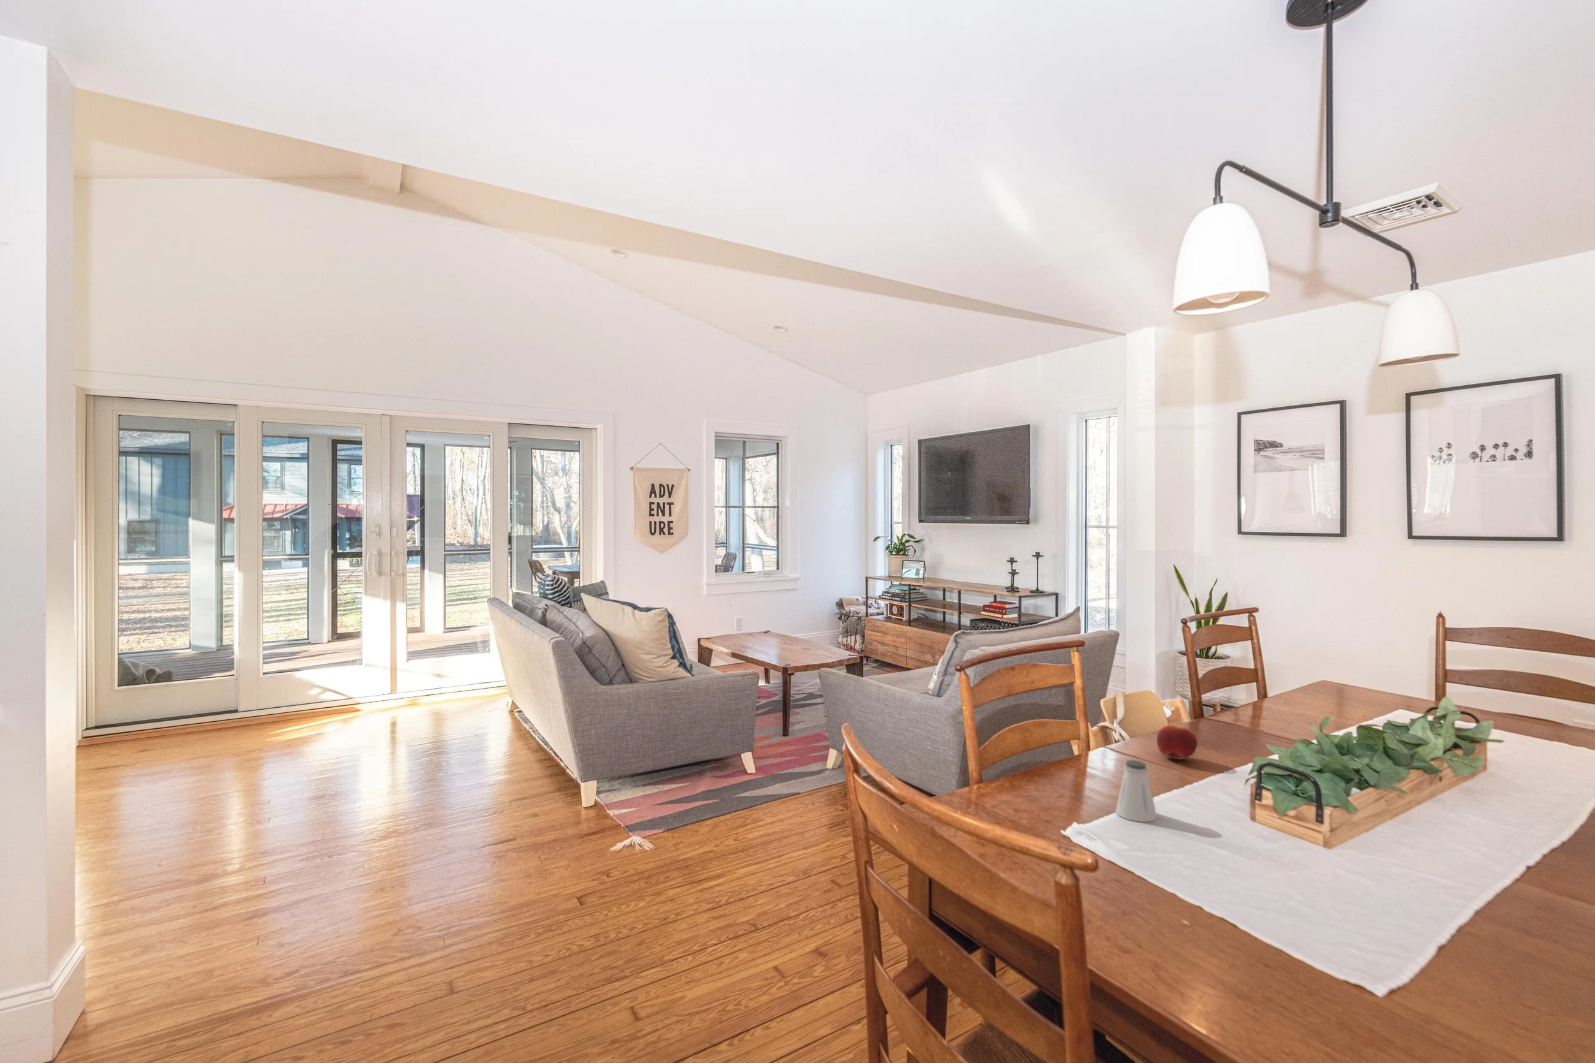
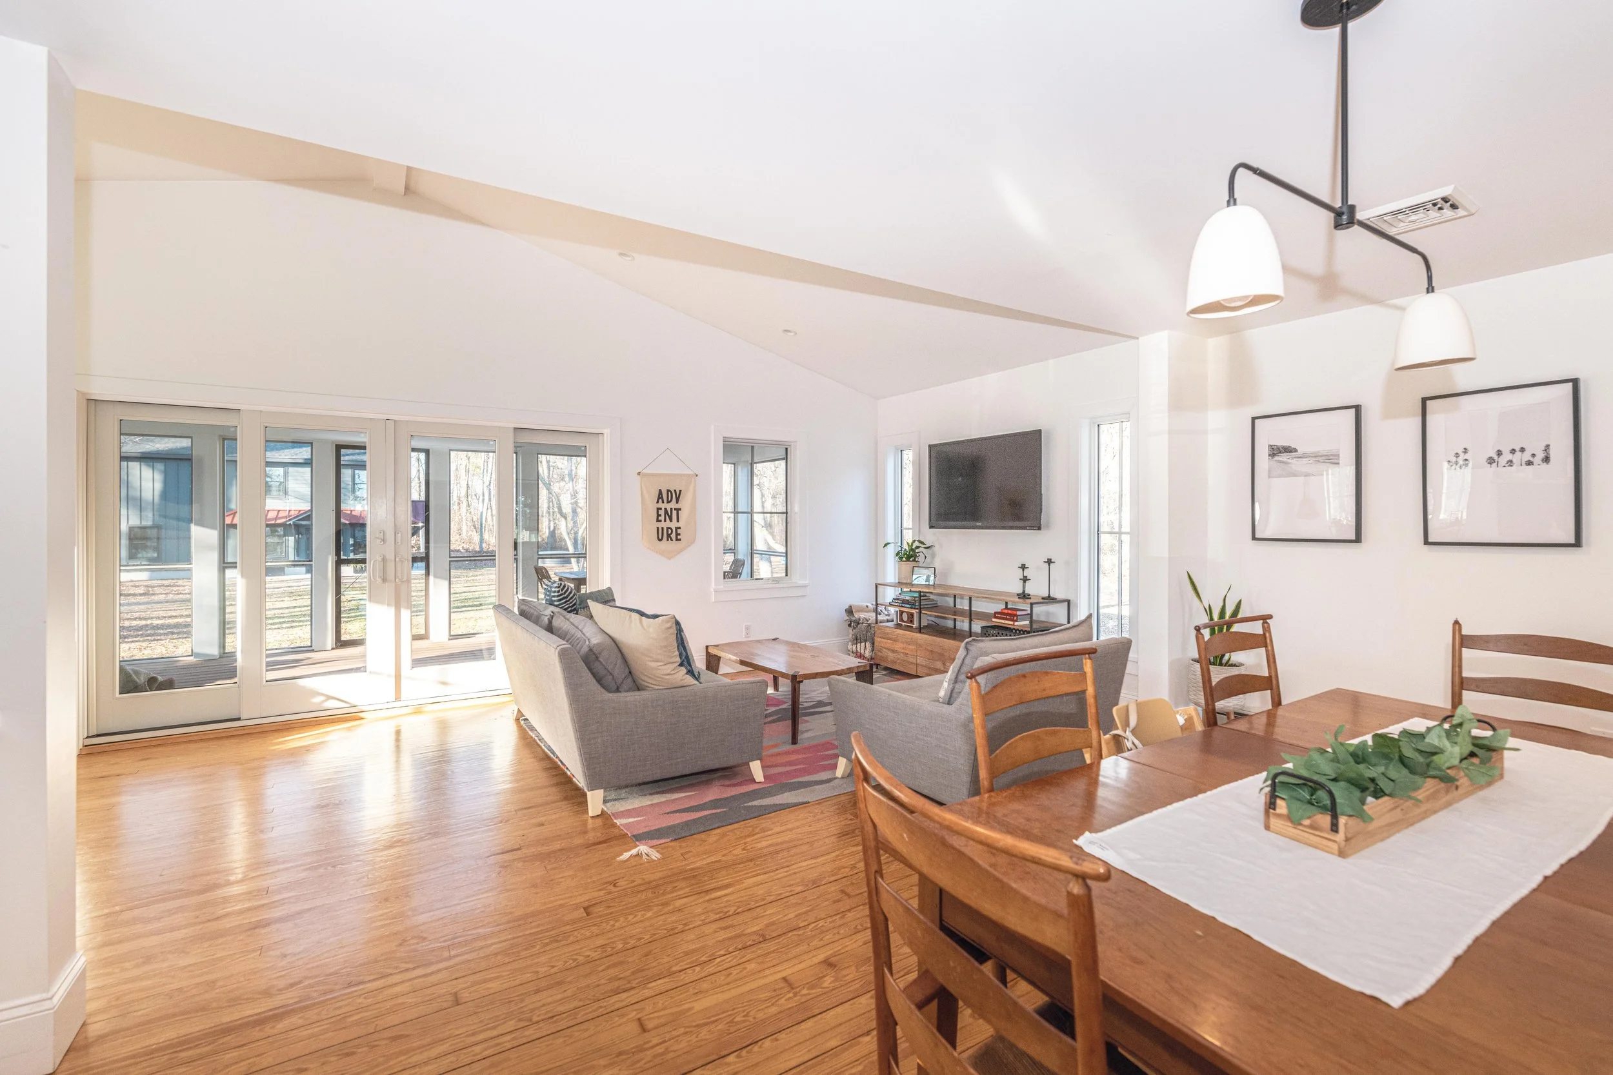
- saltshaker (1136, 788)
- fruit (1176, 743)
